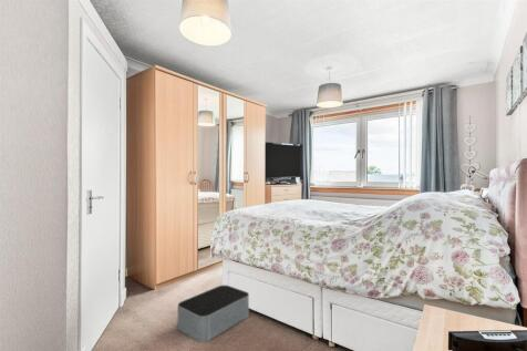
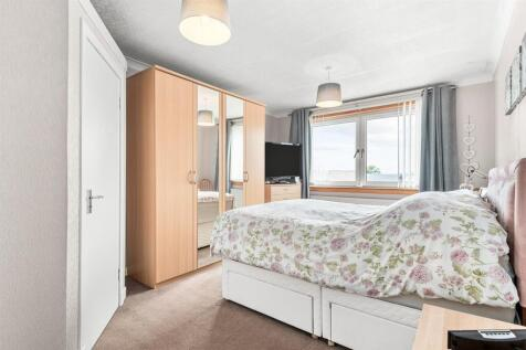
- storage bin (215, 309)
